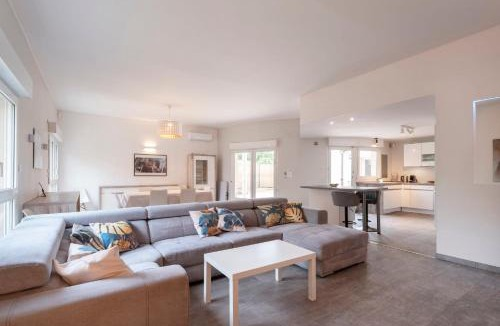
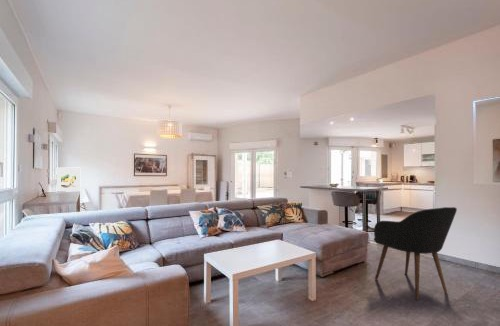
+ armchair (409, 244)
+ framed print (68, 179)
